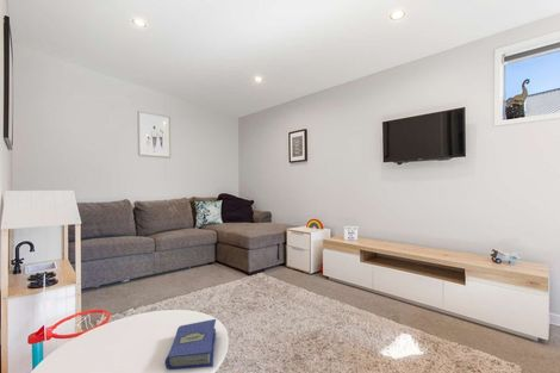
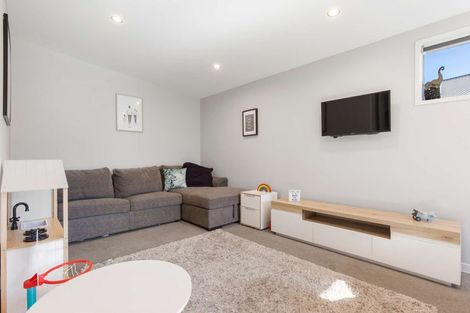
- hardcover book (193, 341)
